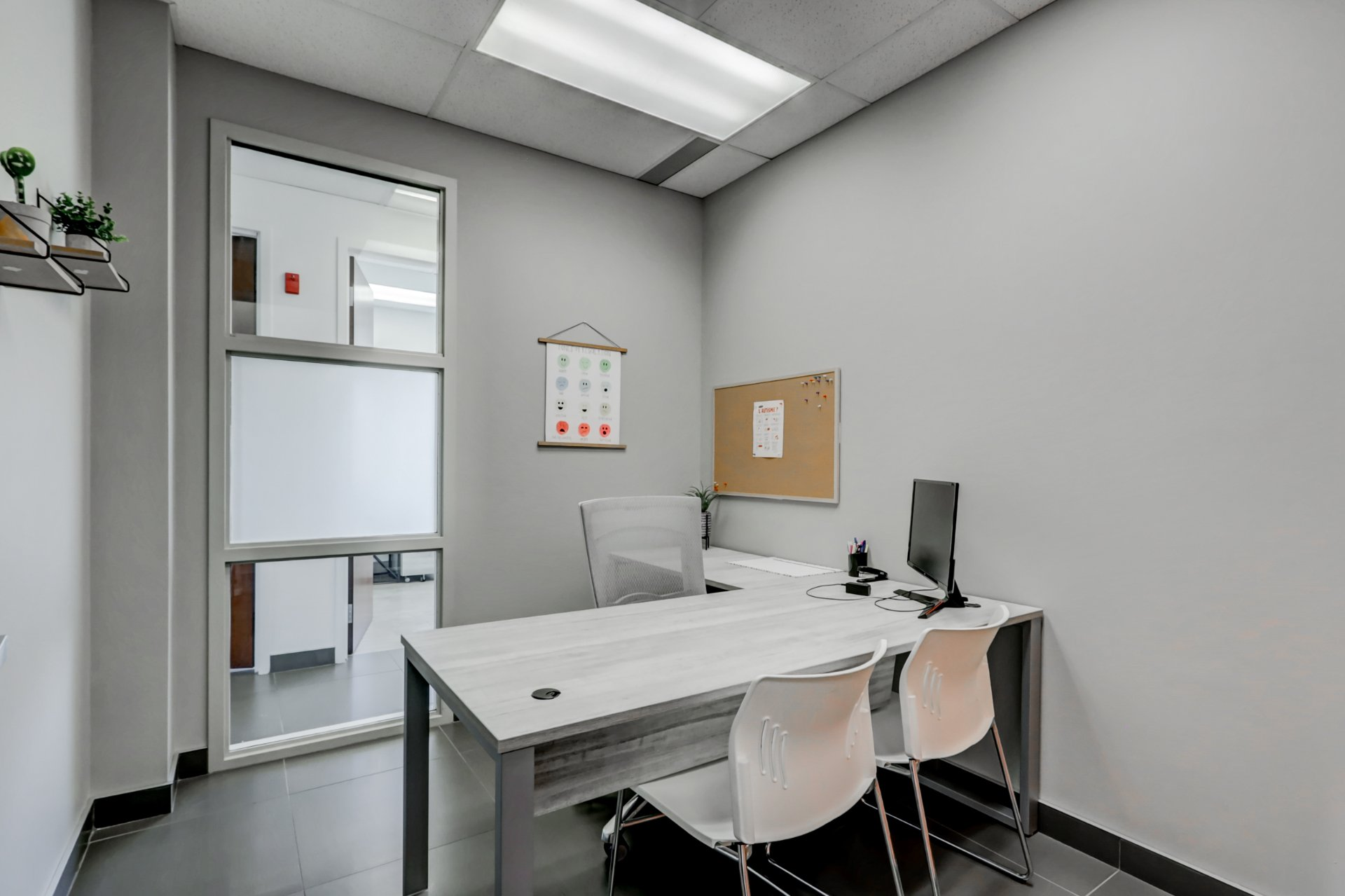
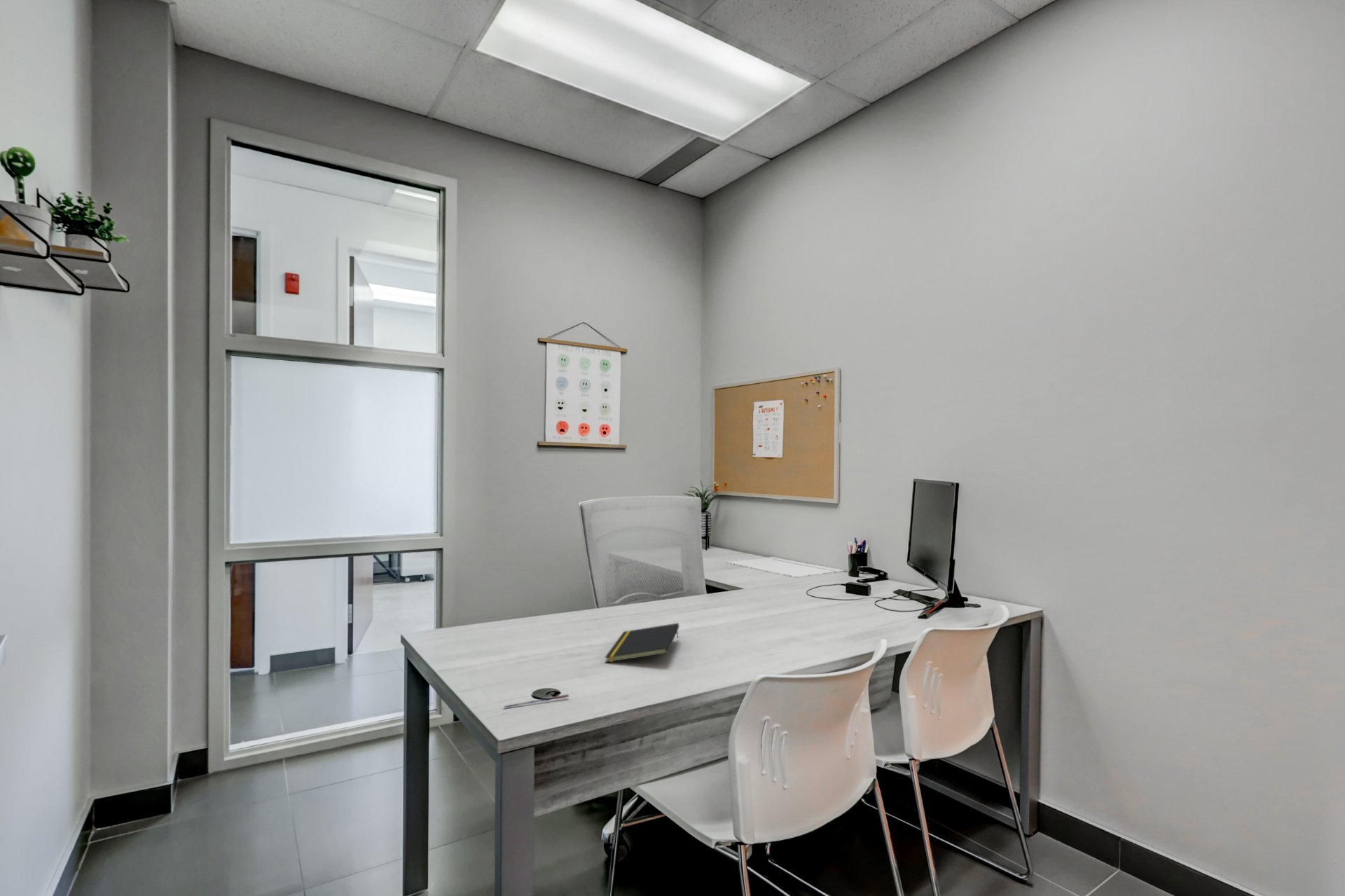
+ pen (537, 701)
+ notepad (644, 641)
